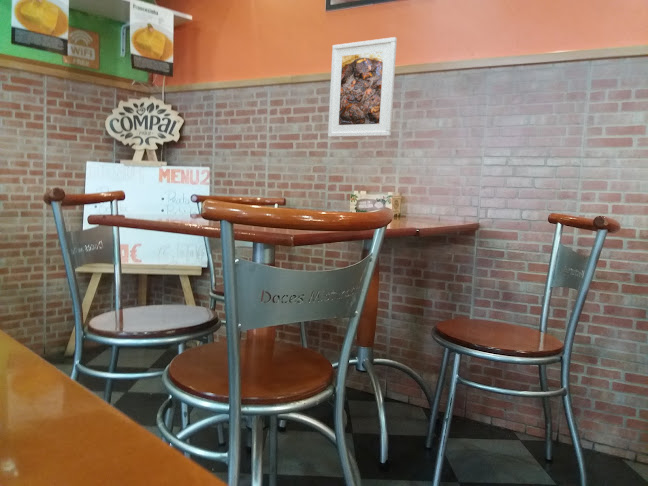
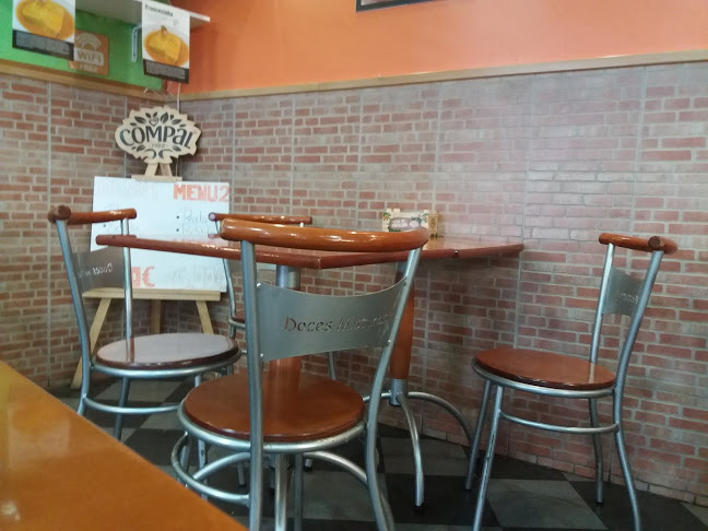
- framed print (360, 89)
